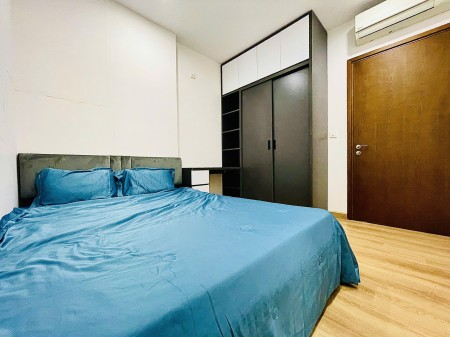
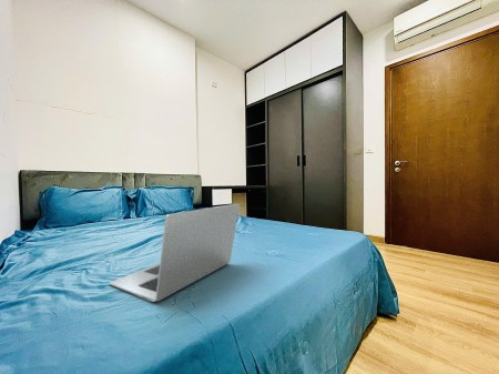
+ laptop (179, 240)
